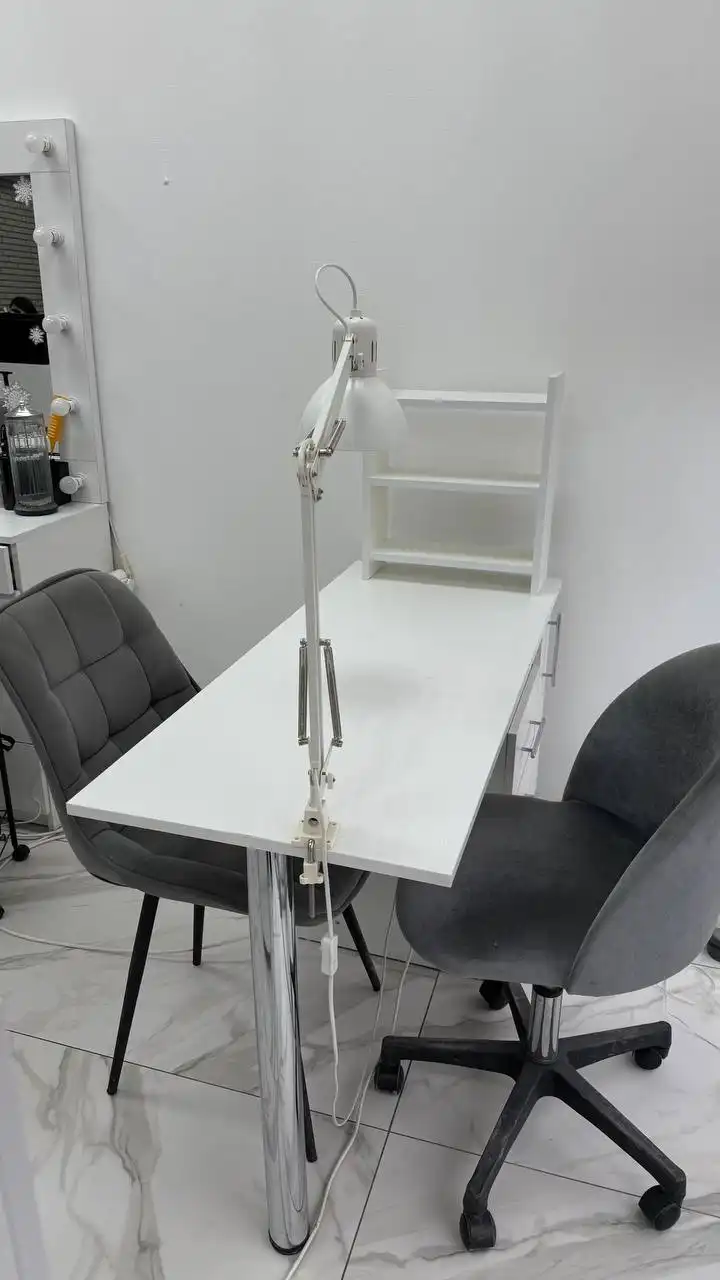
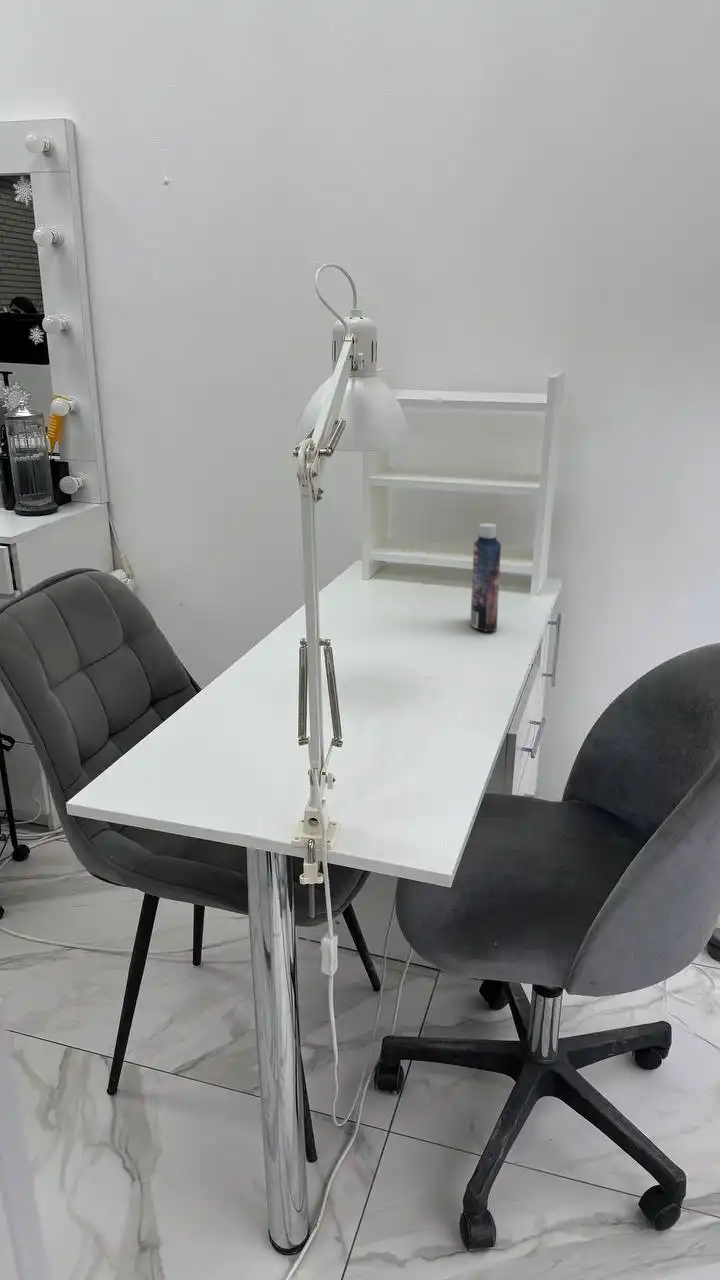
+ bottle (485, 576)
